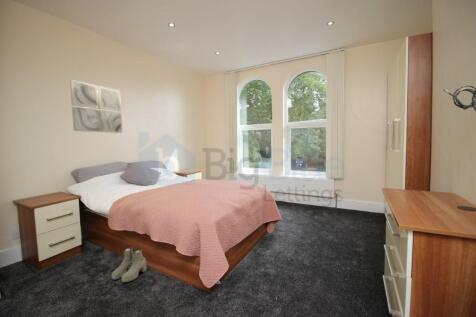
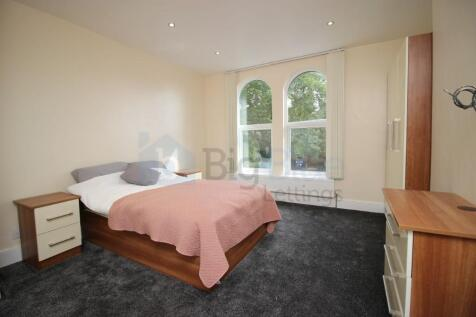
- boots (129, 263)
- wall art (98, 109)
